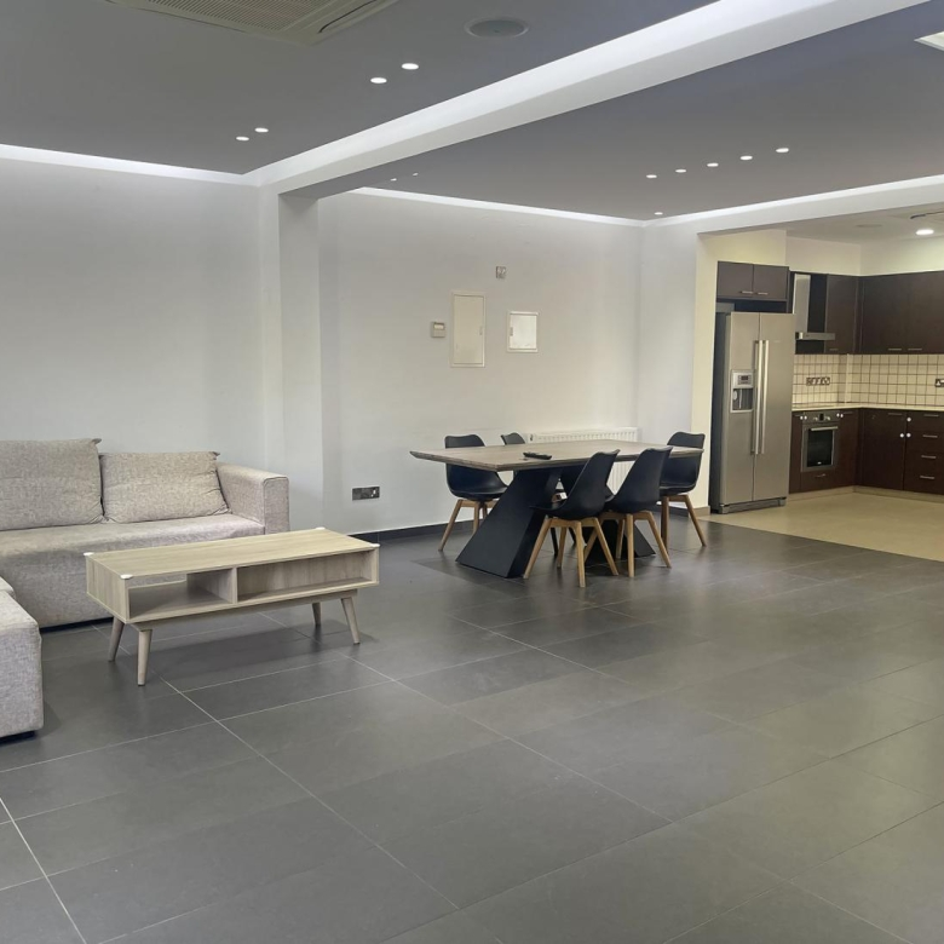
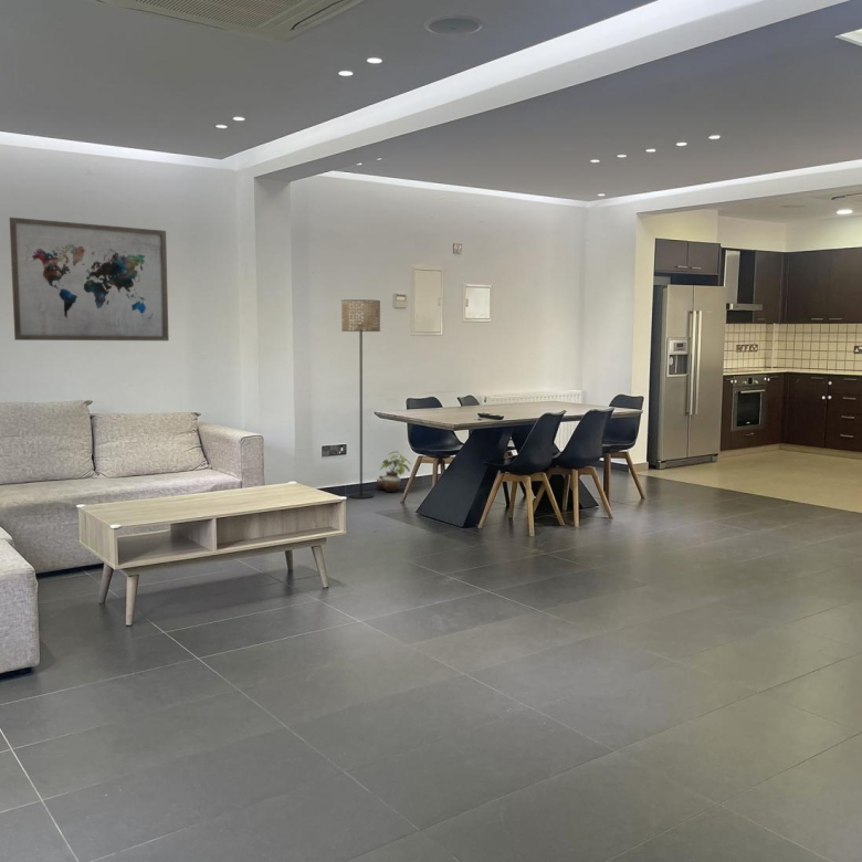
+ floor lamp (360, 399)
+ wall art (93, 283)
+ potted plant (393, 471)
